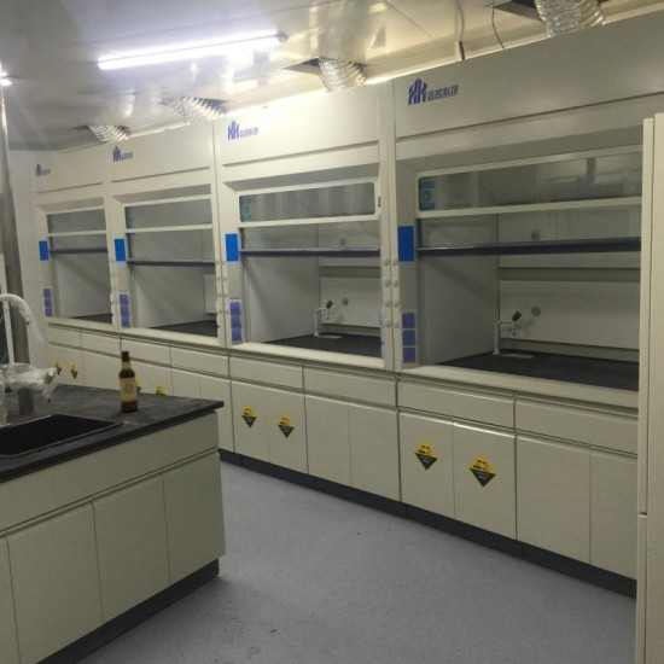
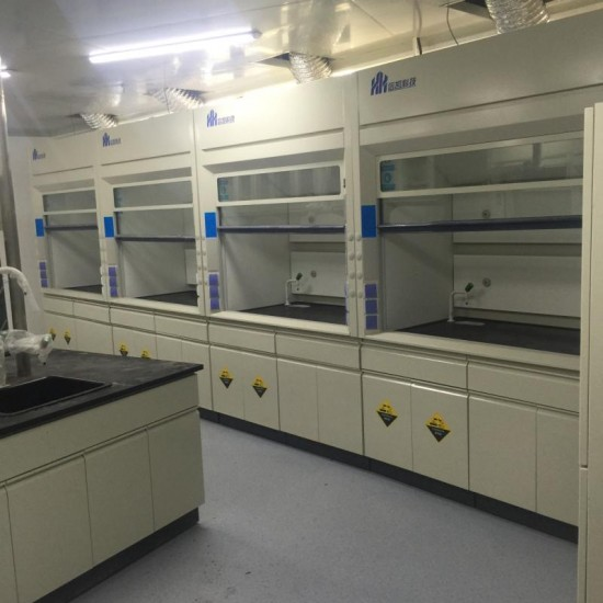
- bottle (127, 380)
